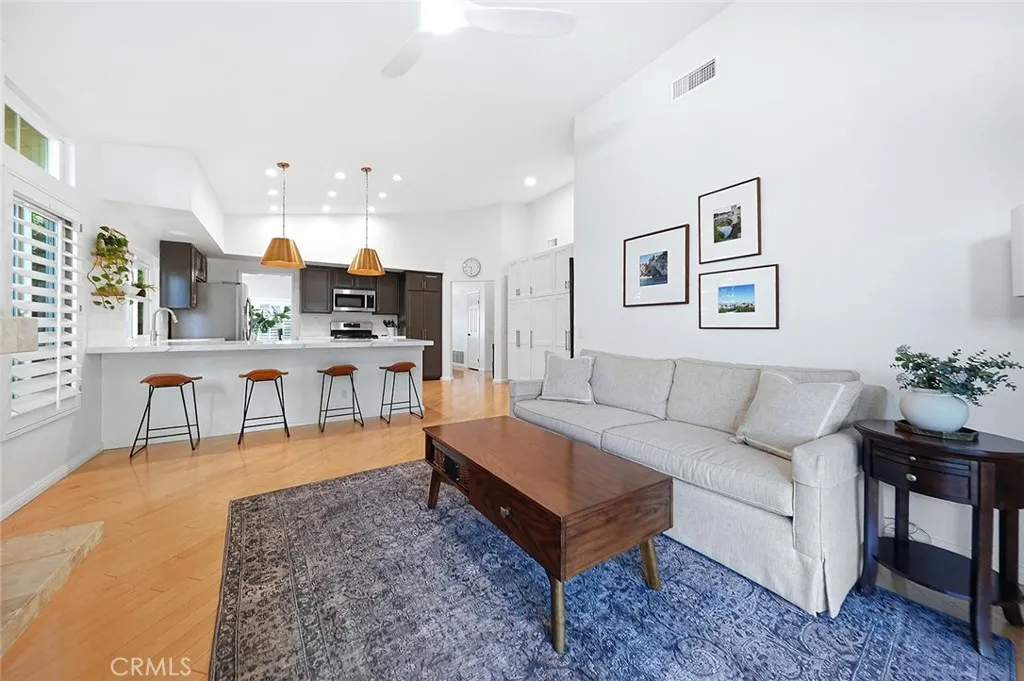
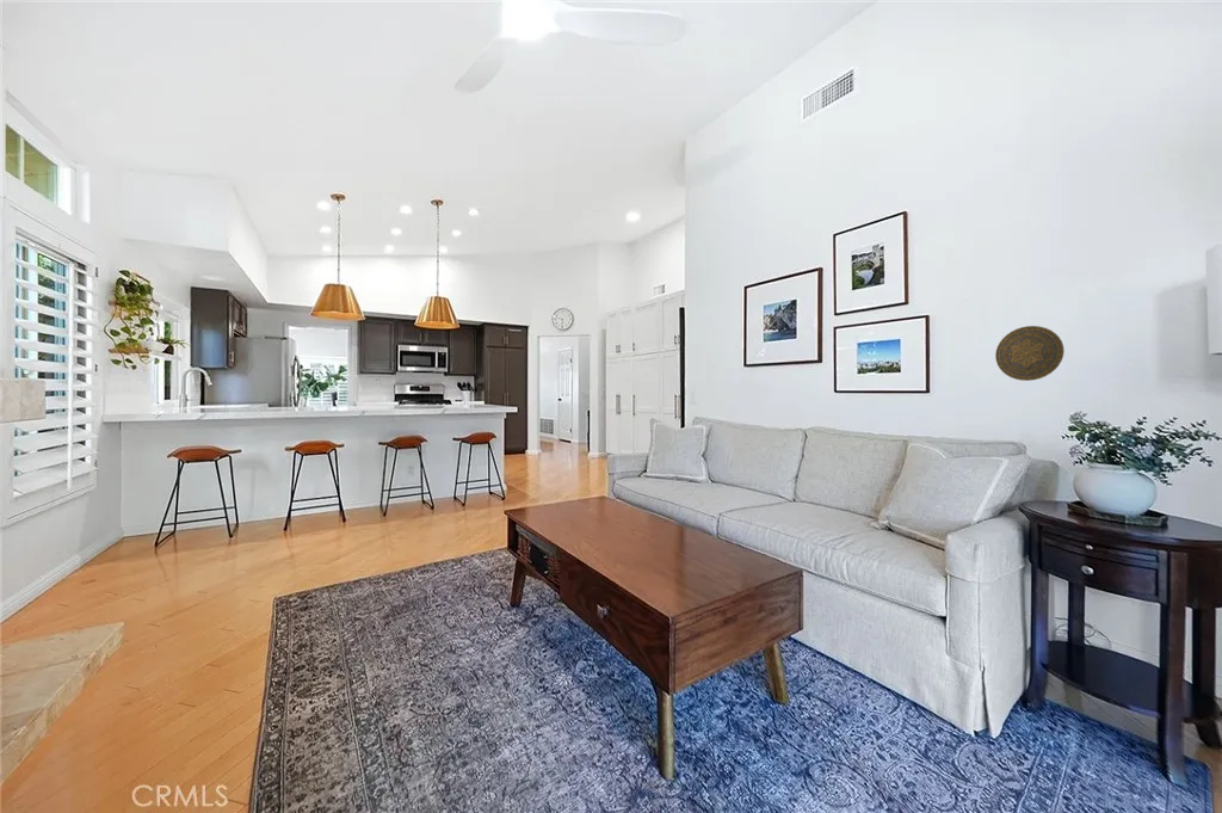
+ decorative plate (1026, 352)
